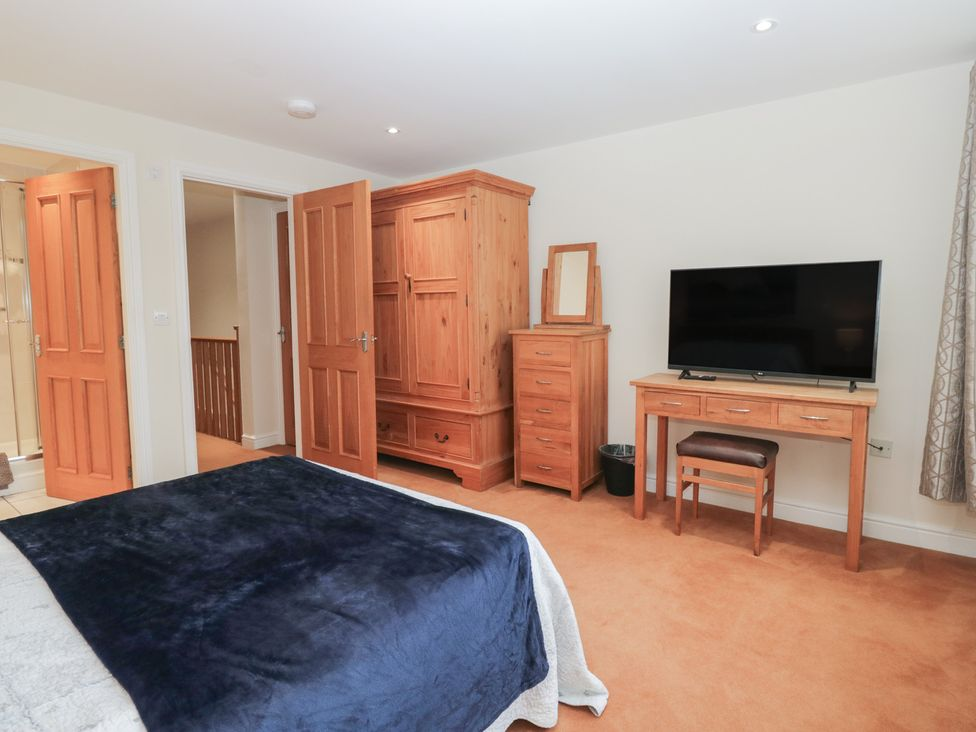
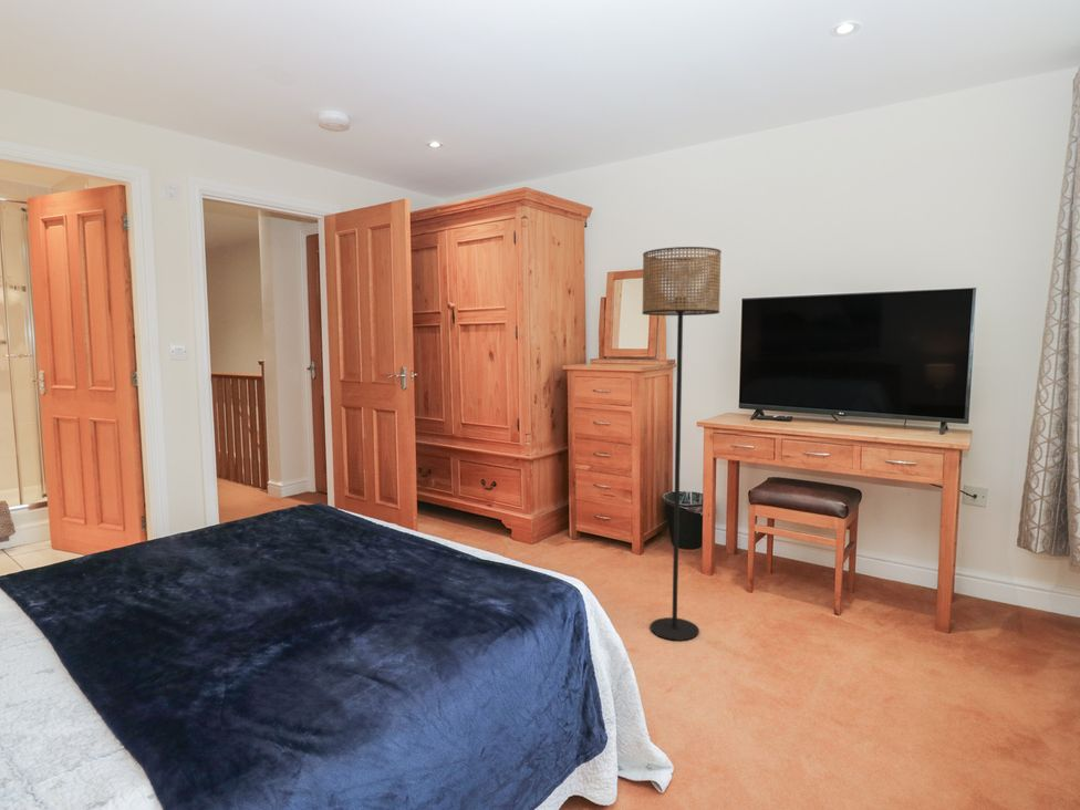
+ floor lamp (677, 446)
